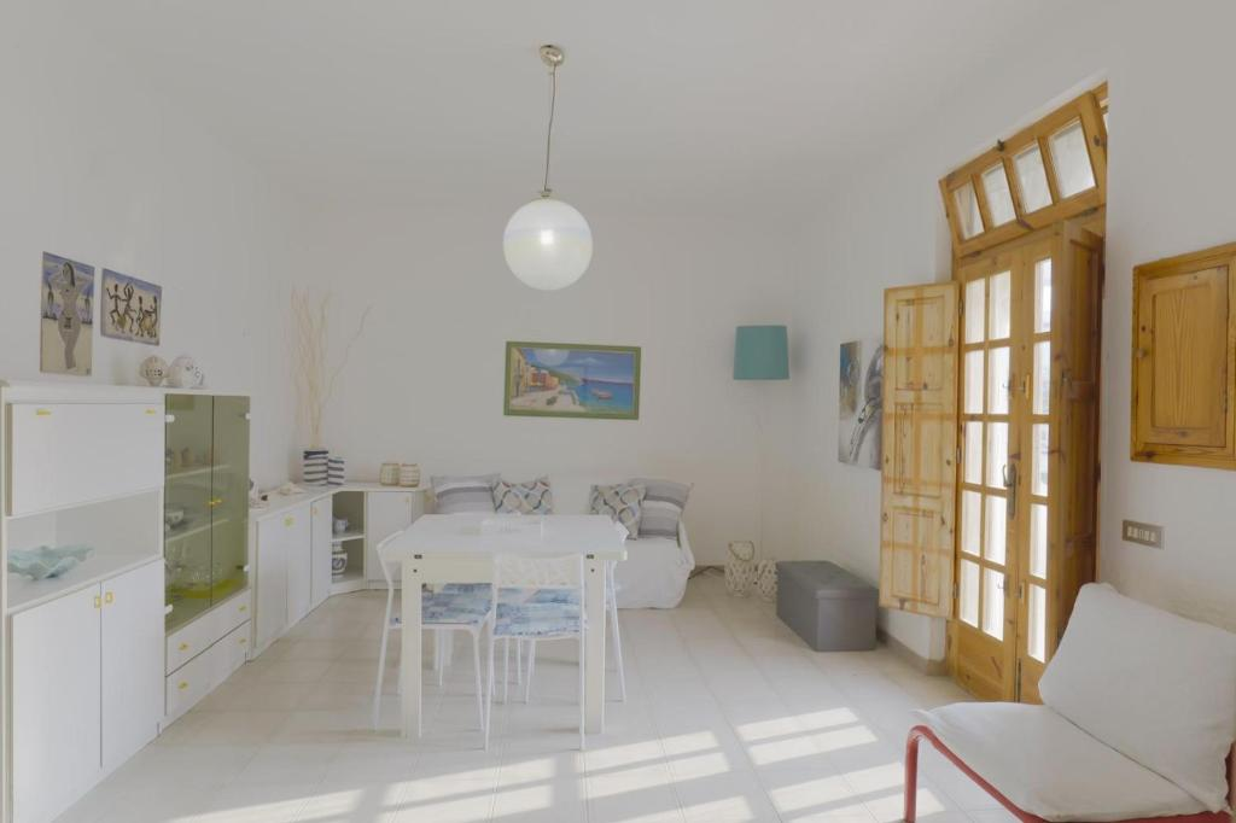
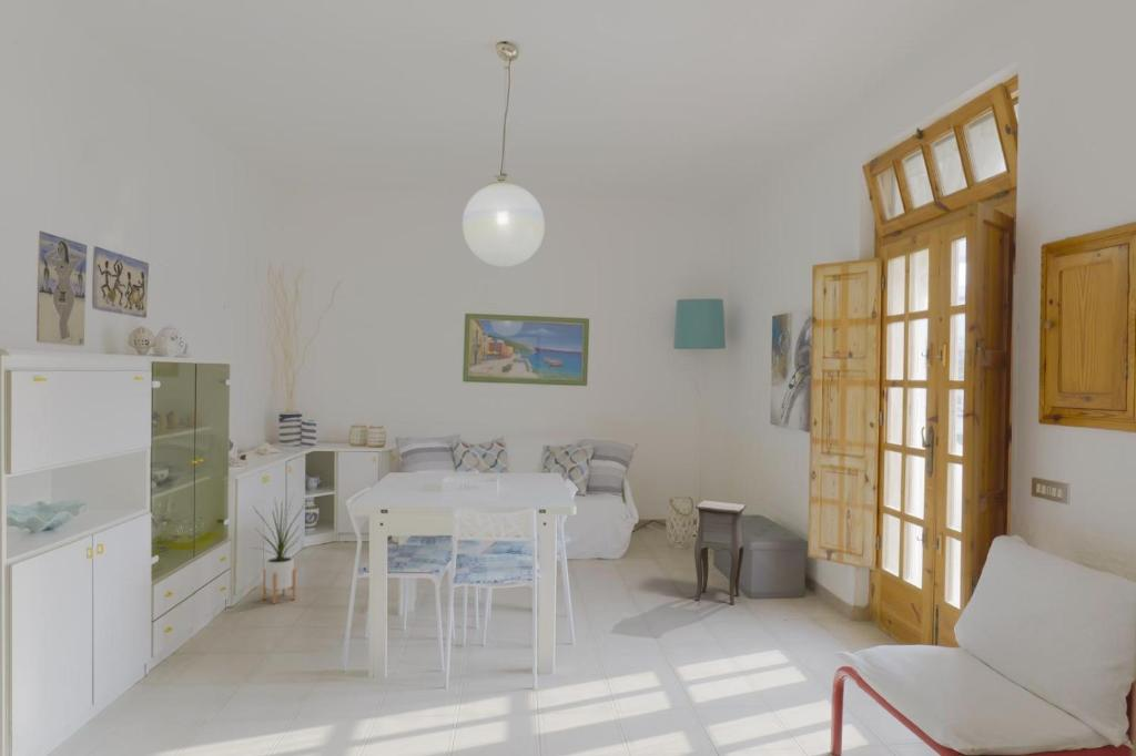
+ house plant (278, 546)
+ side table (719, 549)
